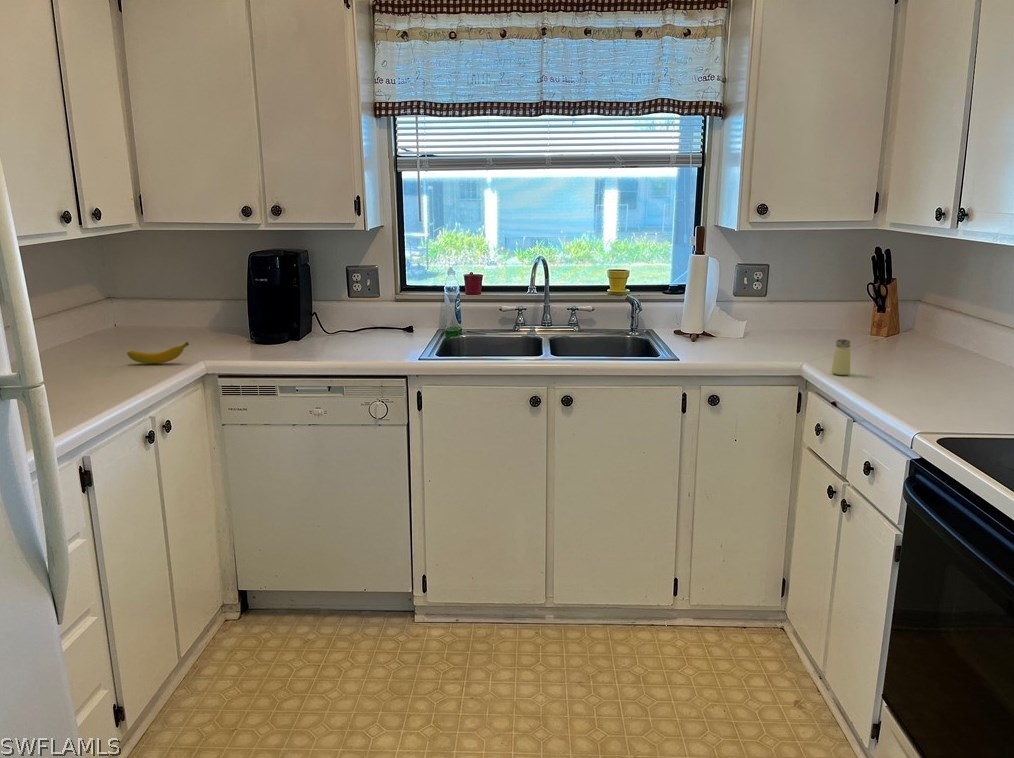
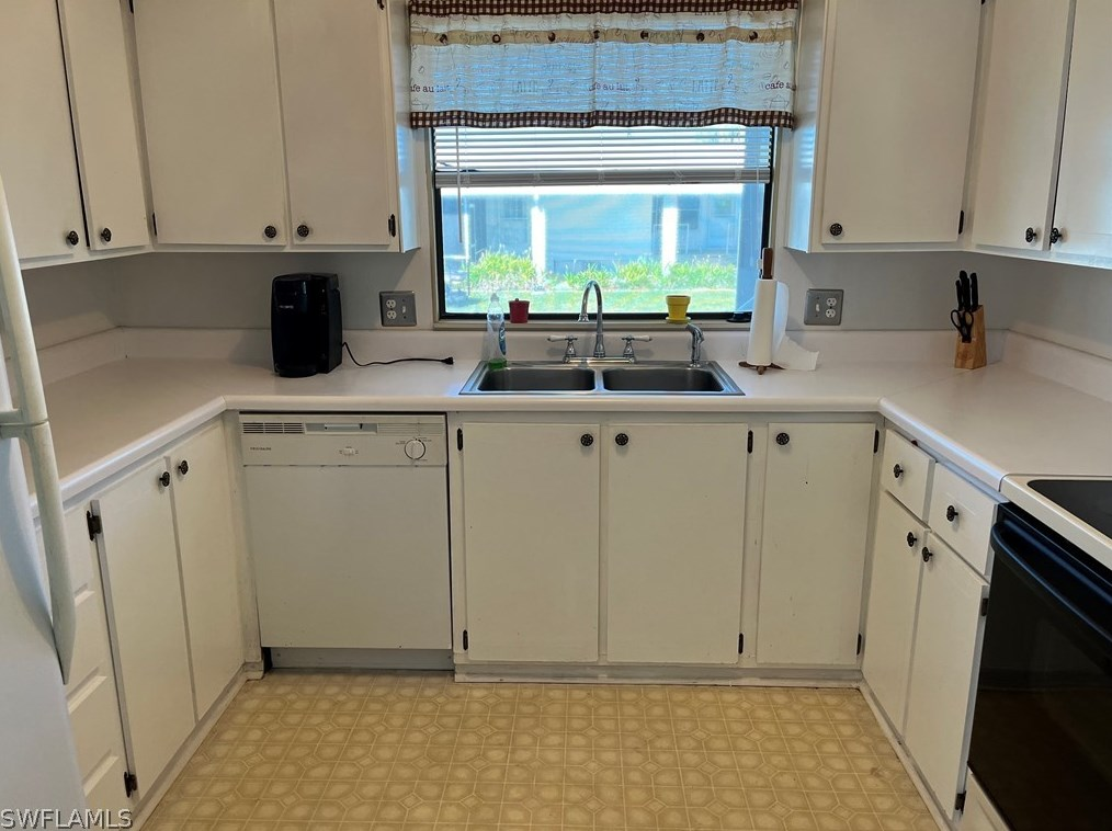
- banana (158, 353)
- saltshaker (842, 356)
